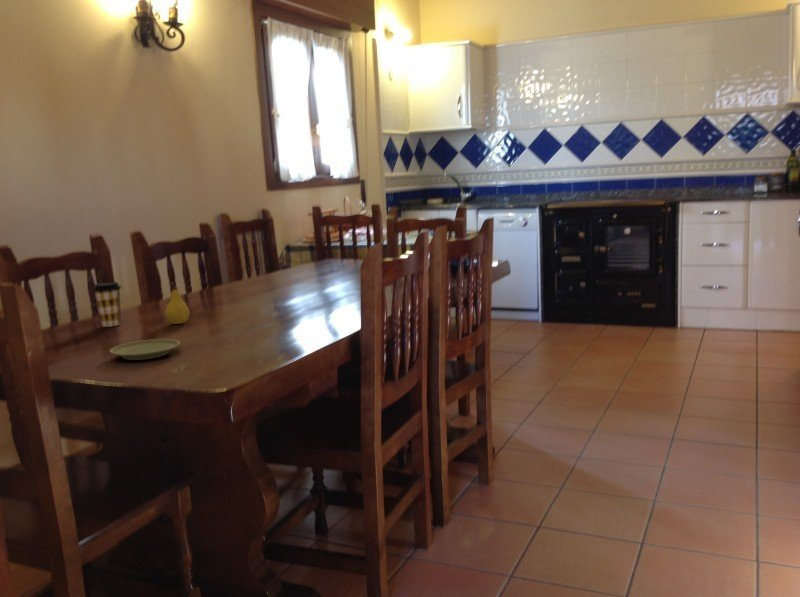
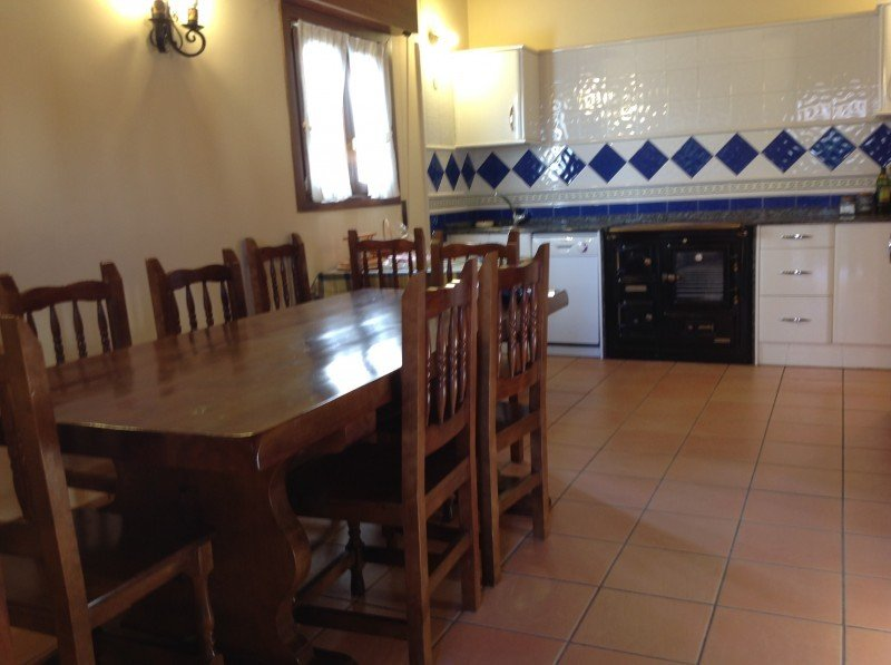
- fruit (176, 302)
- coffee cup (108, 304)
- plate (145, 350)
